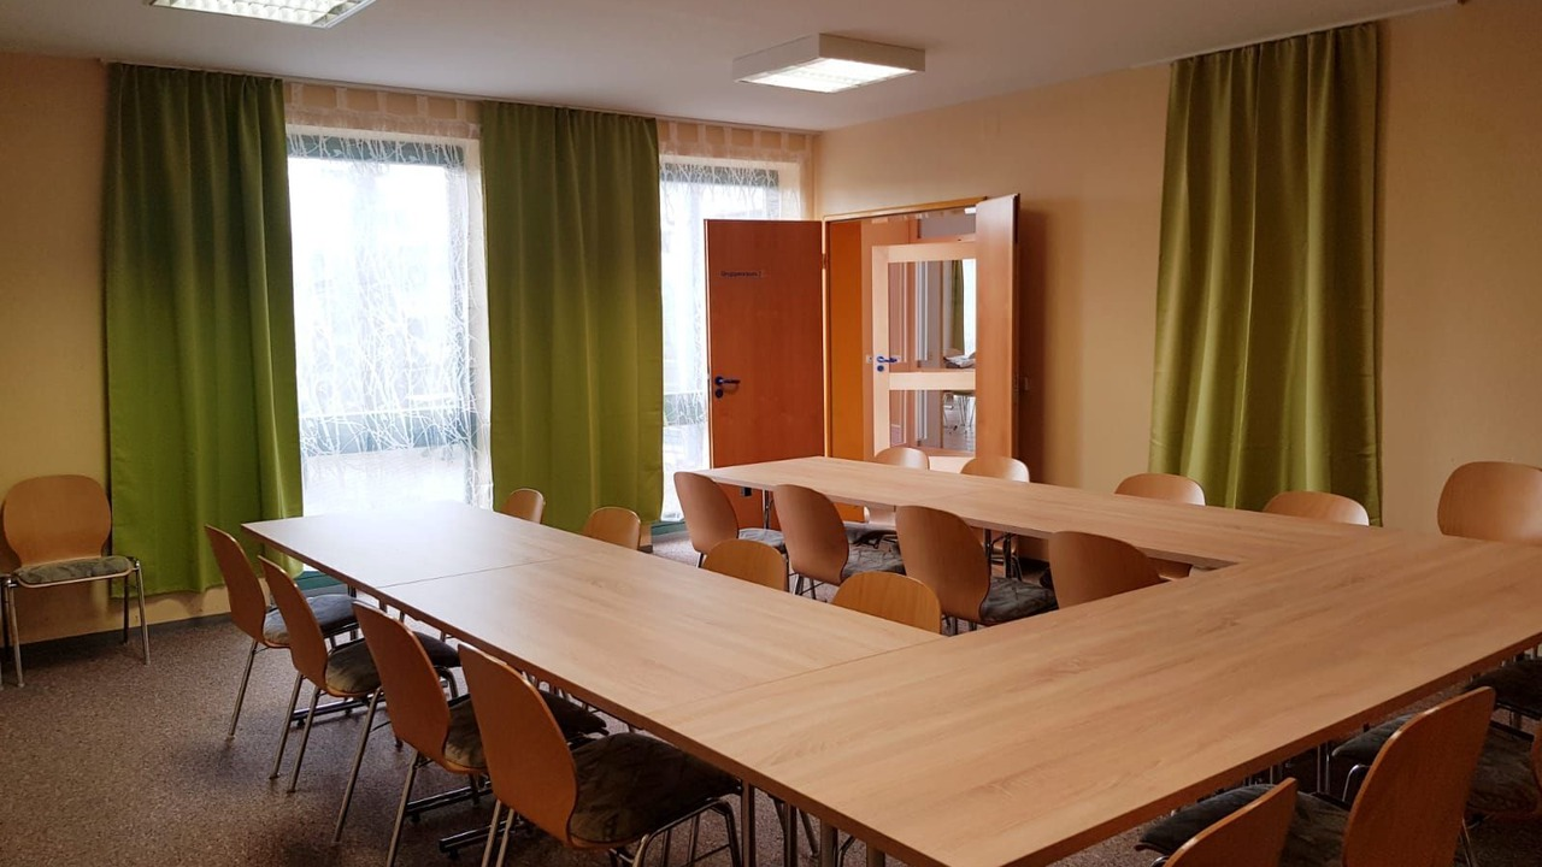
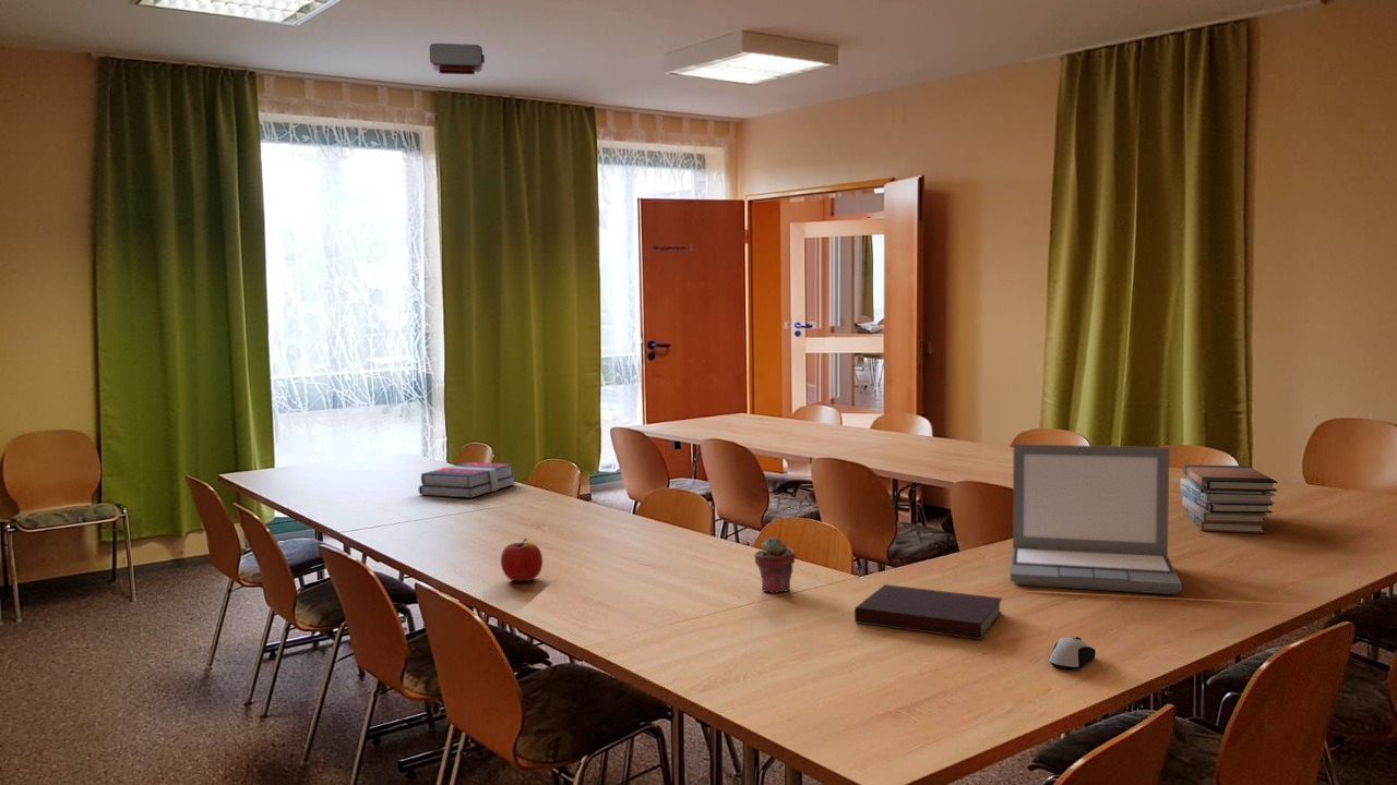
+ book stack (1226, 497)
+ book (468, 479)
+ laptop (1091, 514)
+ apple (521, 559)
+ projector (457, 59)
+ potted succulent (775, 563)
+ computer mouse (1071, 650)
+ notebook (929, 609)
